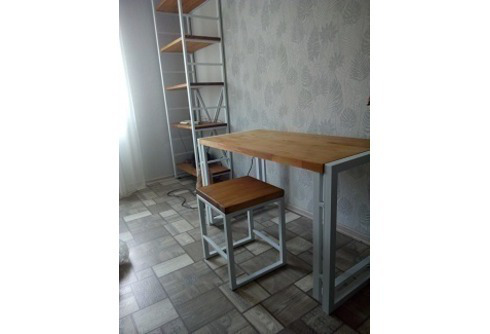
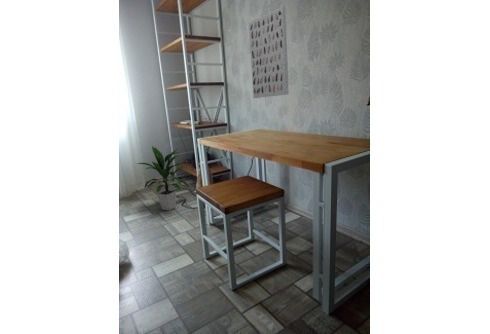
+ wall art (267, 57)
+ indoor plant (166, 177)
